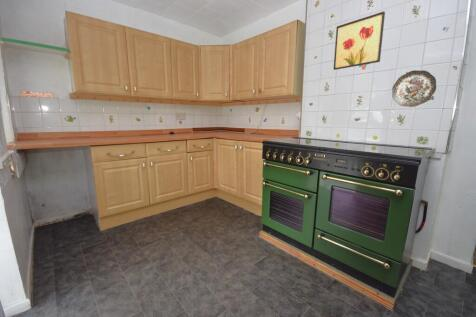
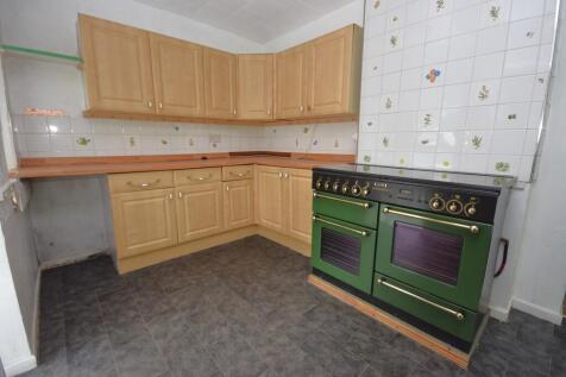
- wall art (357, 43)
- decorative plate (413, 88)
